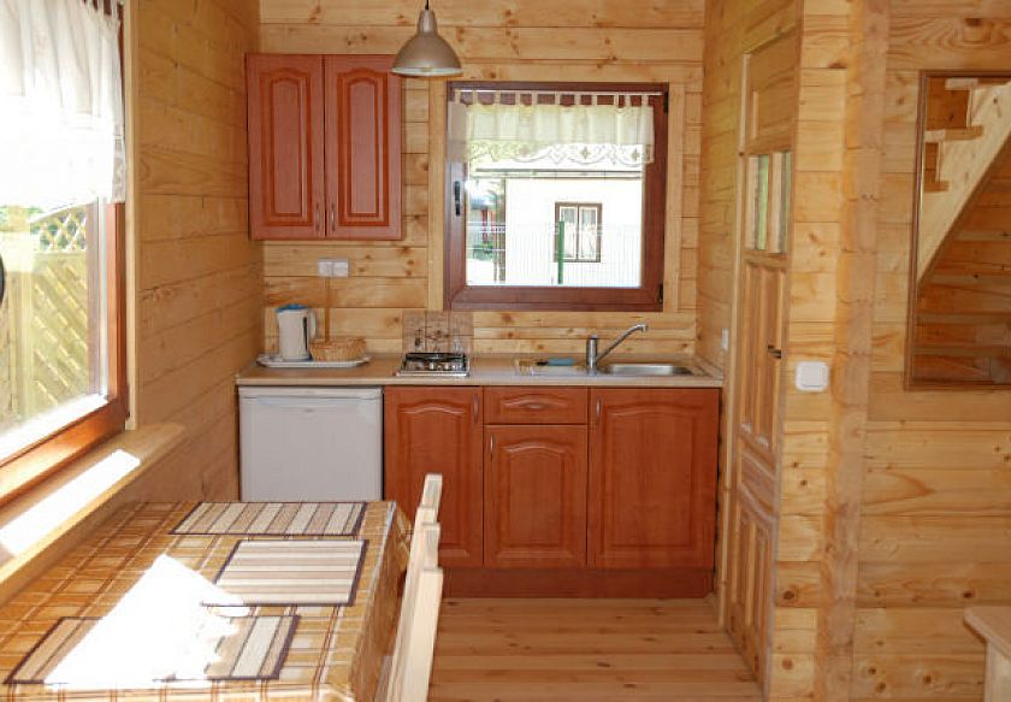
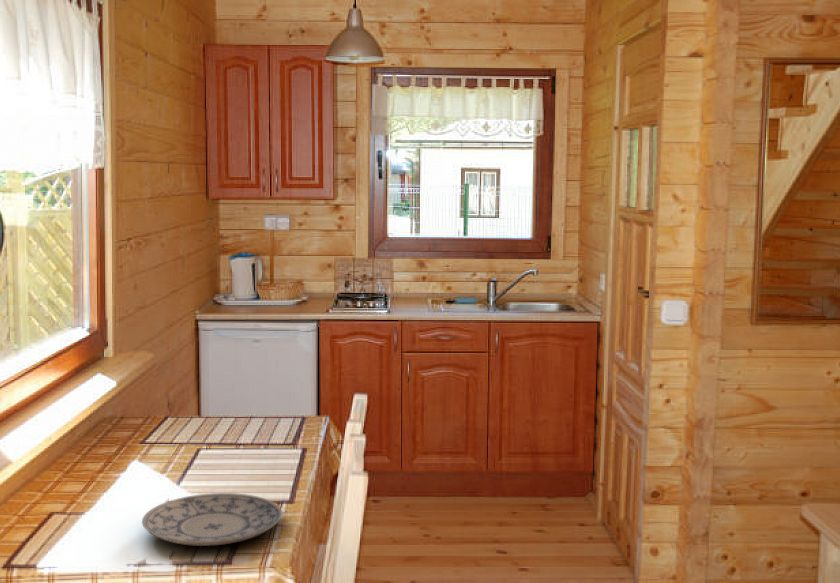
+ plate (213, 522)
